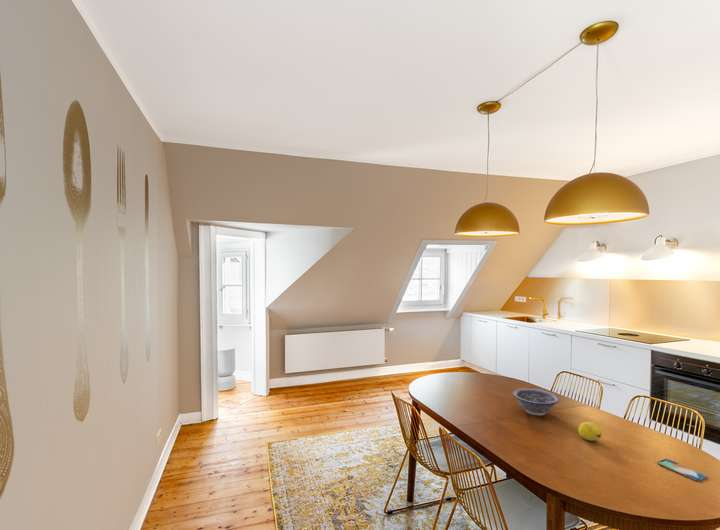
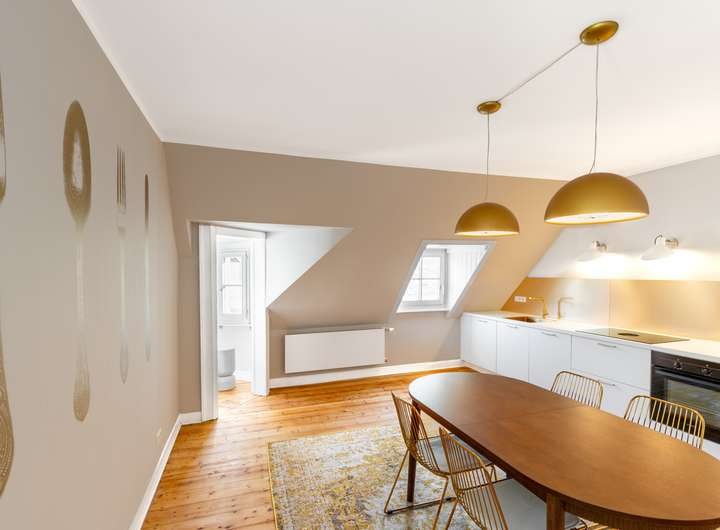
- fruit (590, 431)
- smartphone (681, 469)
- decorative bowl (535, 403)
